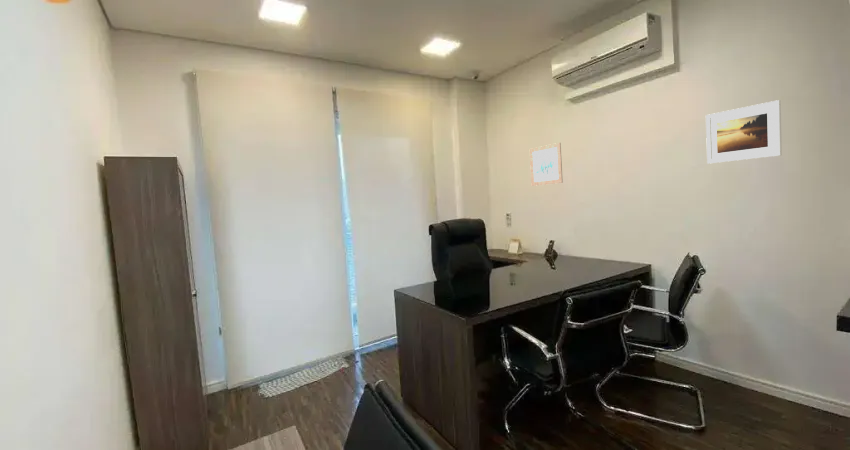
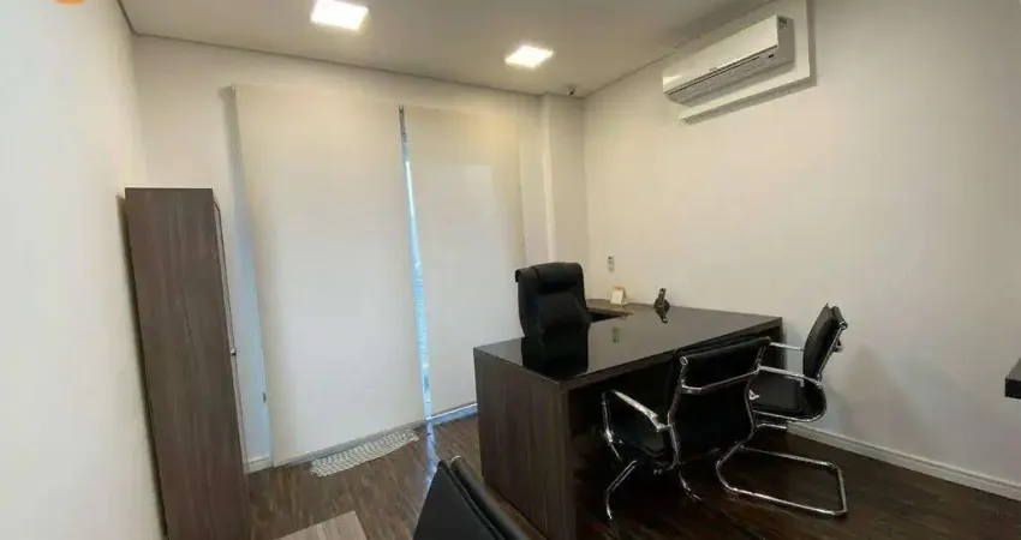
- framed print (741, 134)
- wall art (545, 165)
